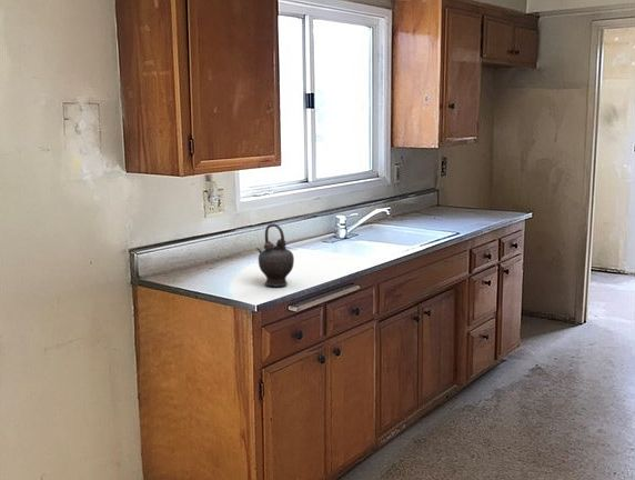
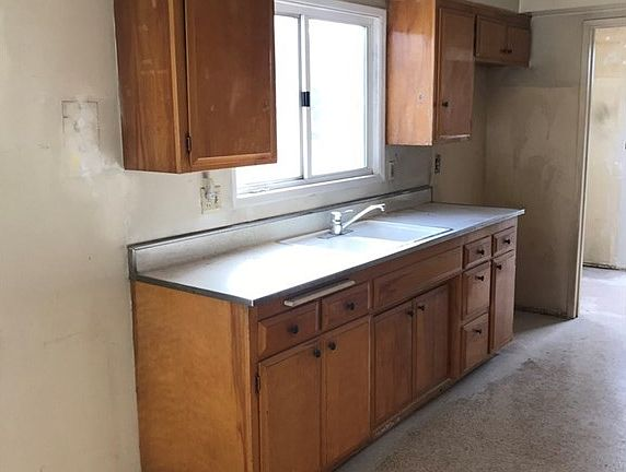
- teapot (272, 253)
